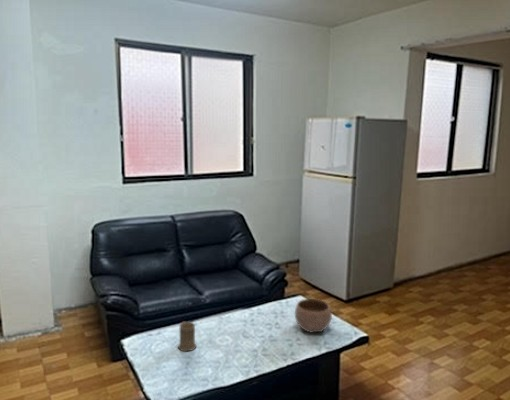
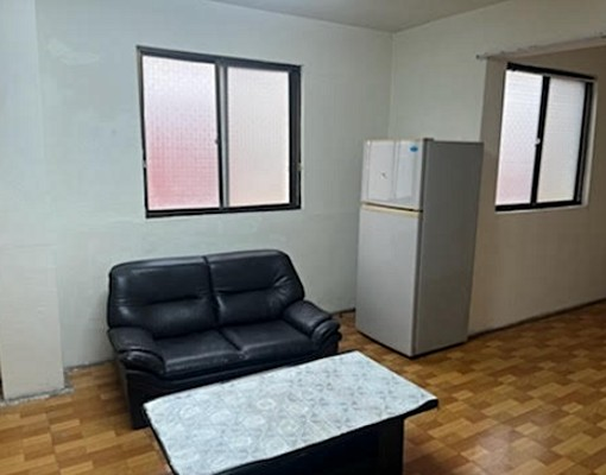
- bowl (312, 316)
- mug (186, 334)
